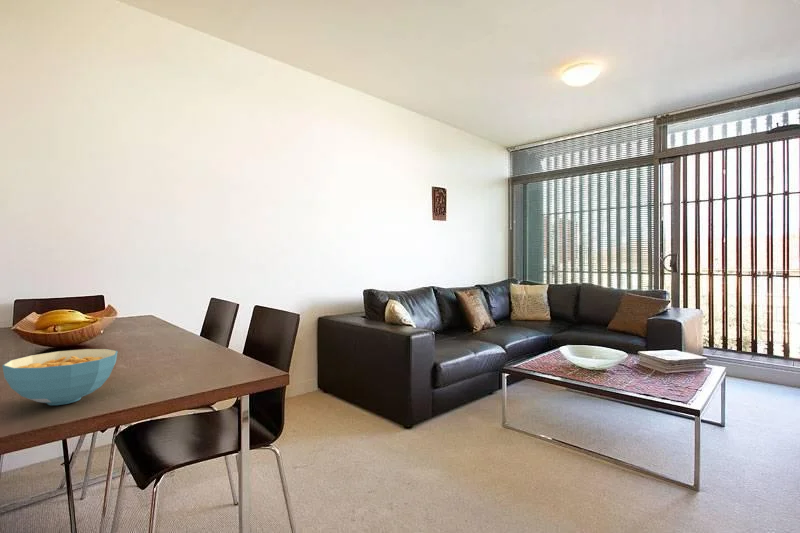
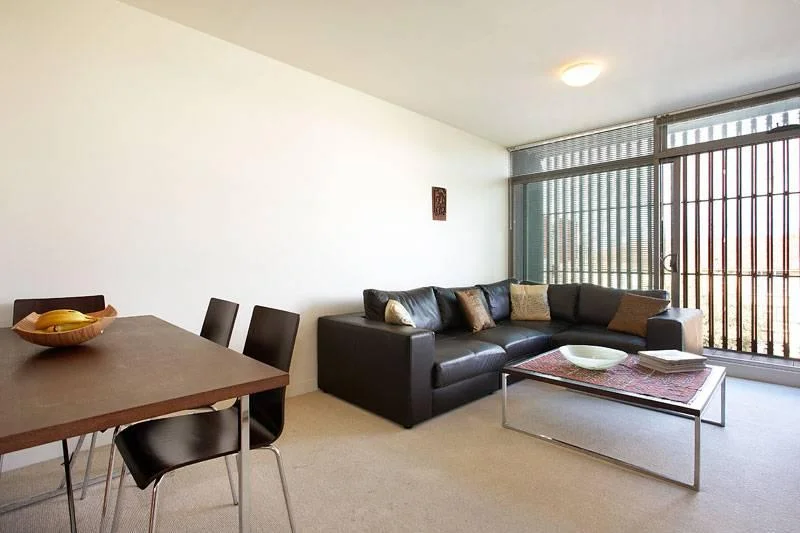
- cereal bowl (64, 379)
